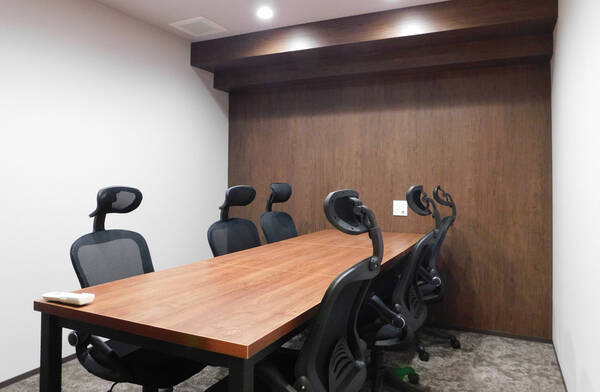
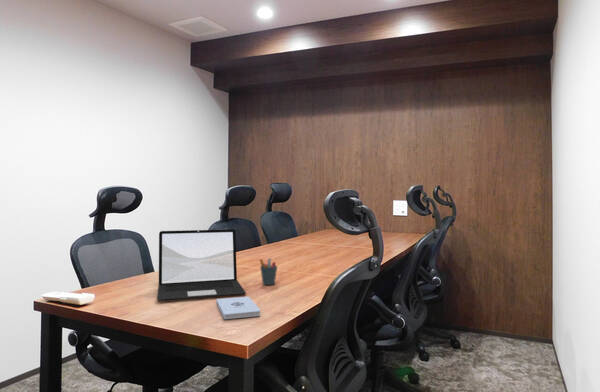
+ laptop (200, 261)
+ pen holder (268, 270)
+ notepad (237, 306)
